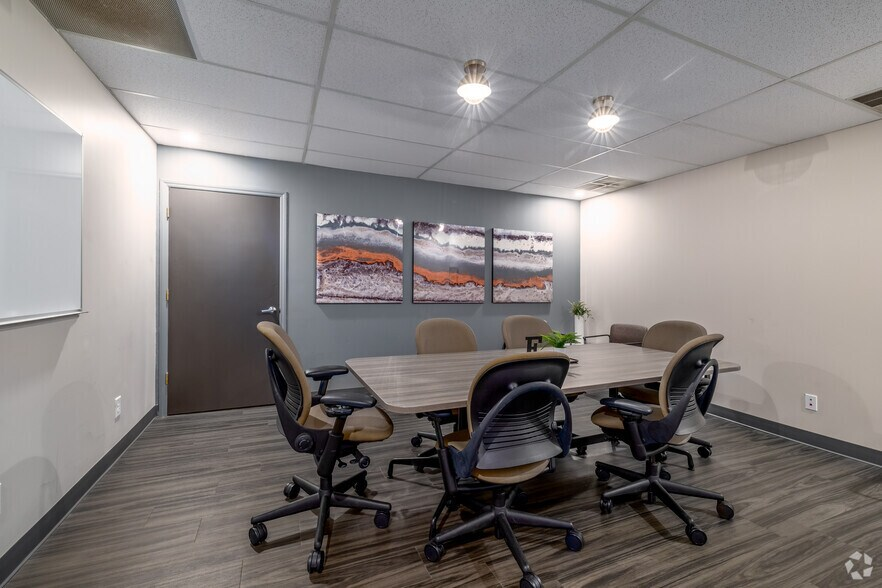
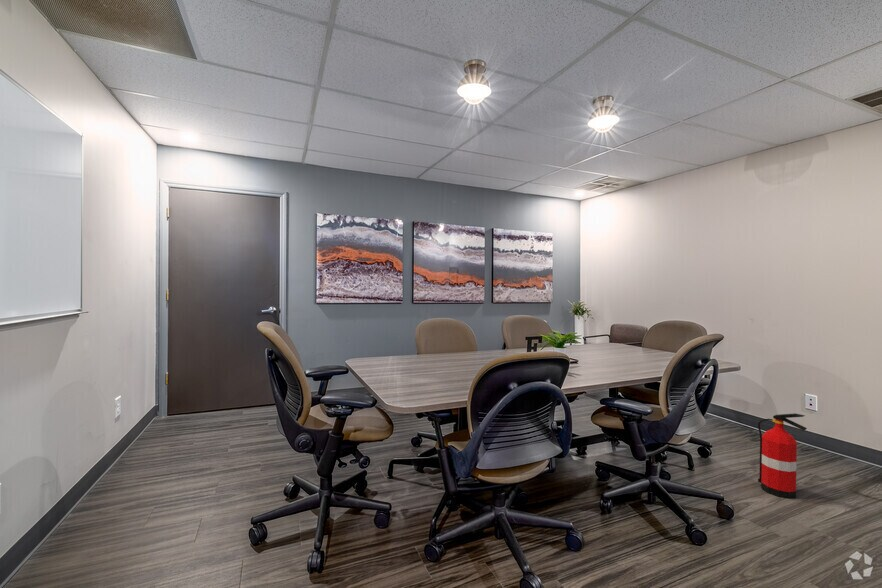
+ fire extinguisher (780, 451)
